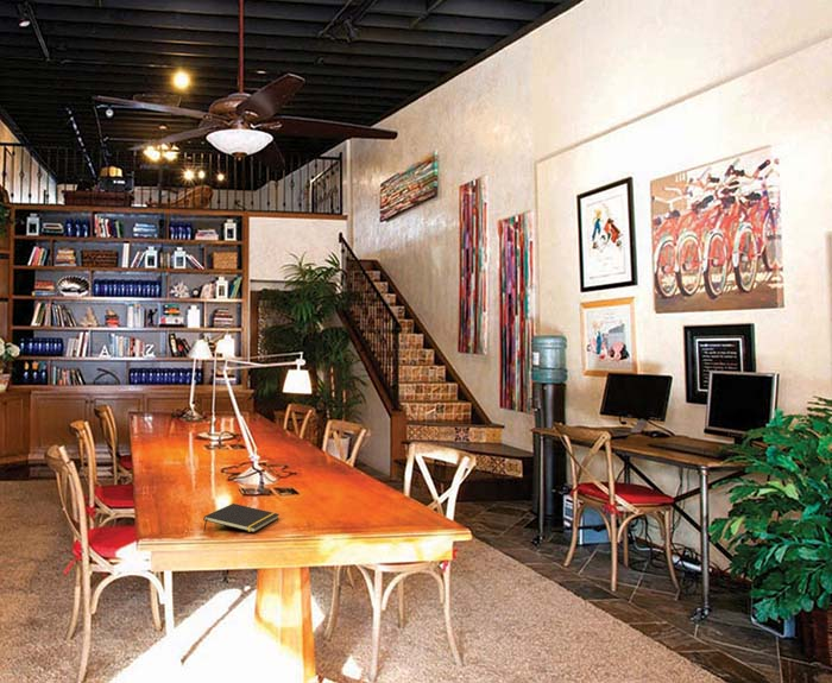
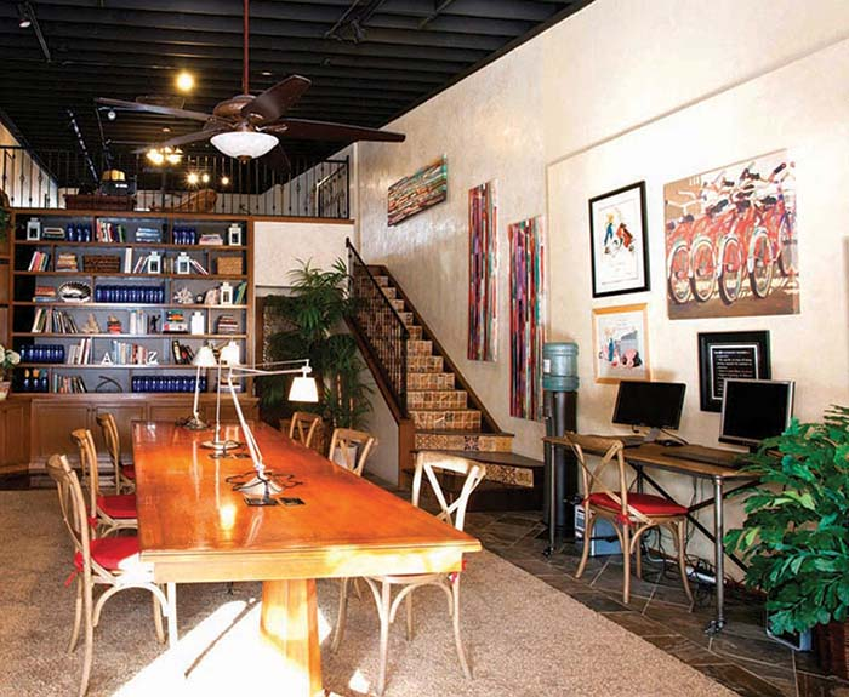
- notepad (242, 517)
